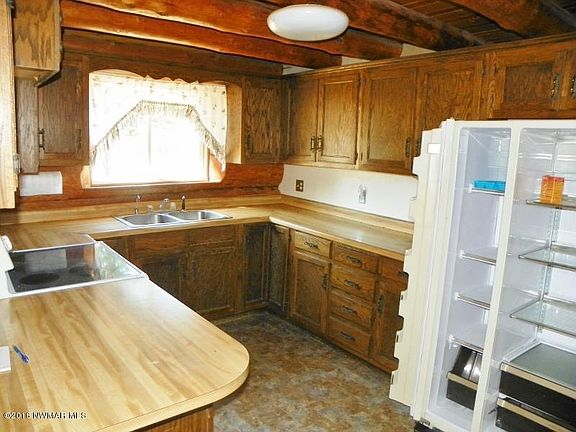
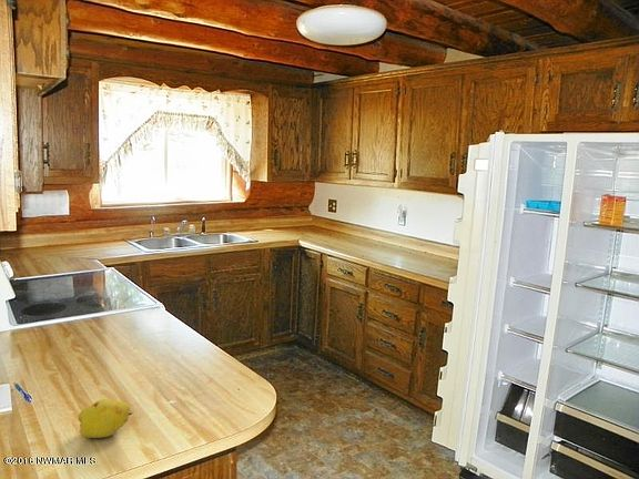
+ fruit (105, 417)
